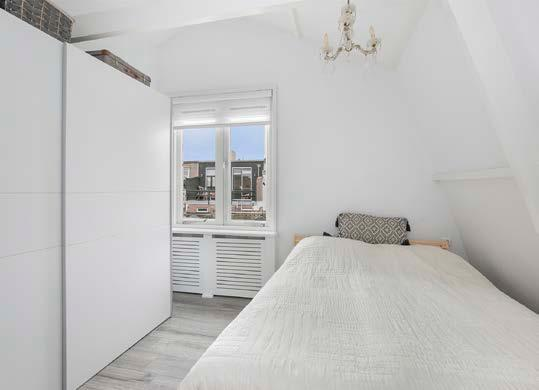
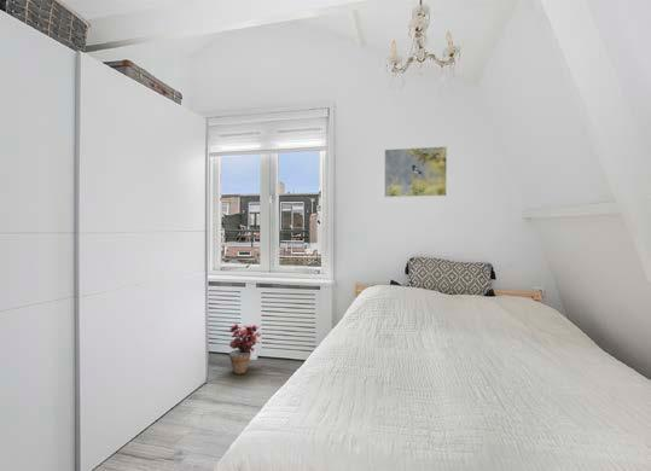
+ potted plant (243, 347)
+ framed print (414, 171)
